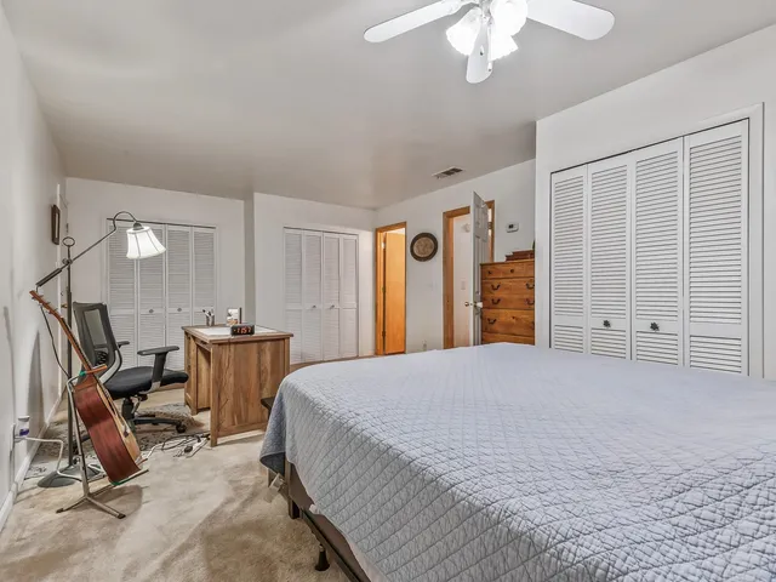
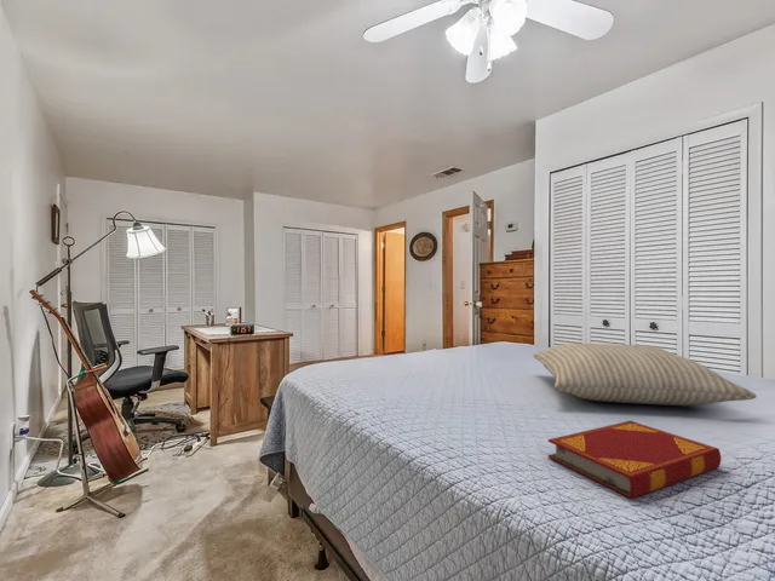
+ hardback book (631, 453)
+ pillow (620, 370)
